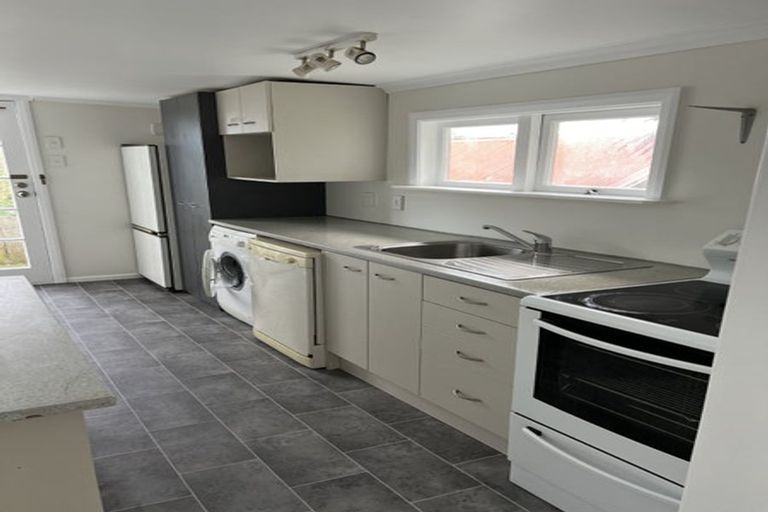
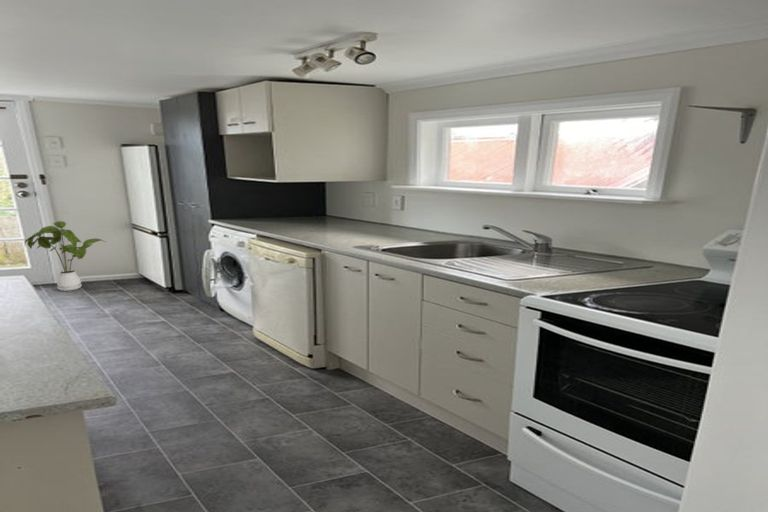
+ house plant (65, 256)
